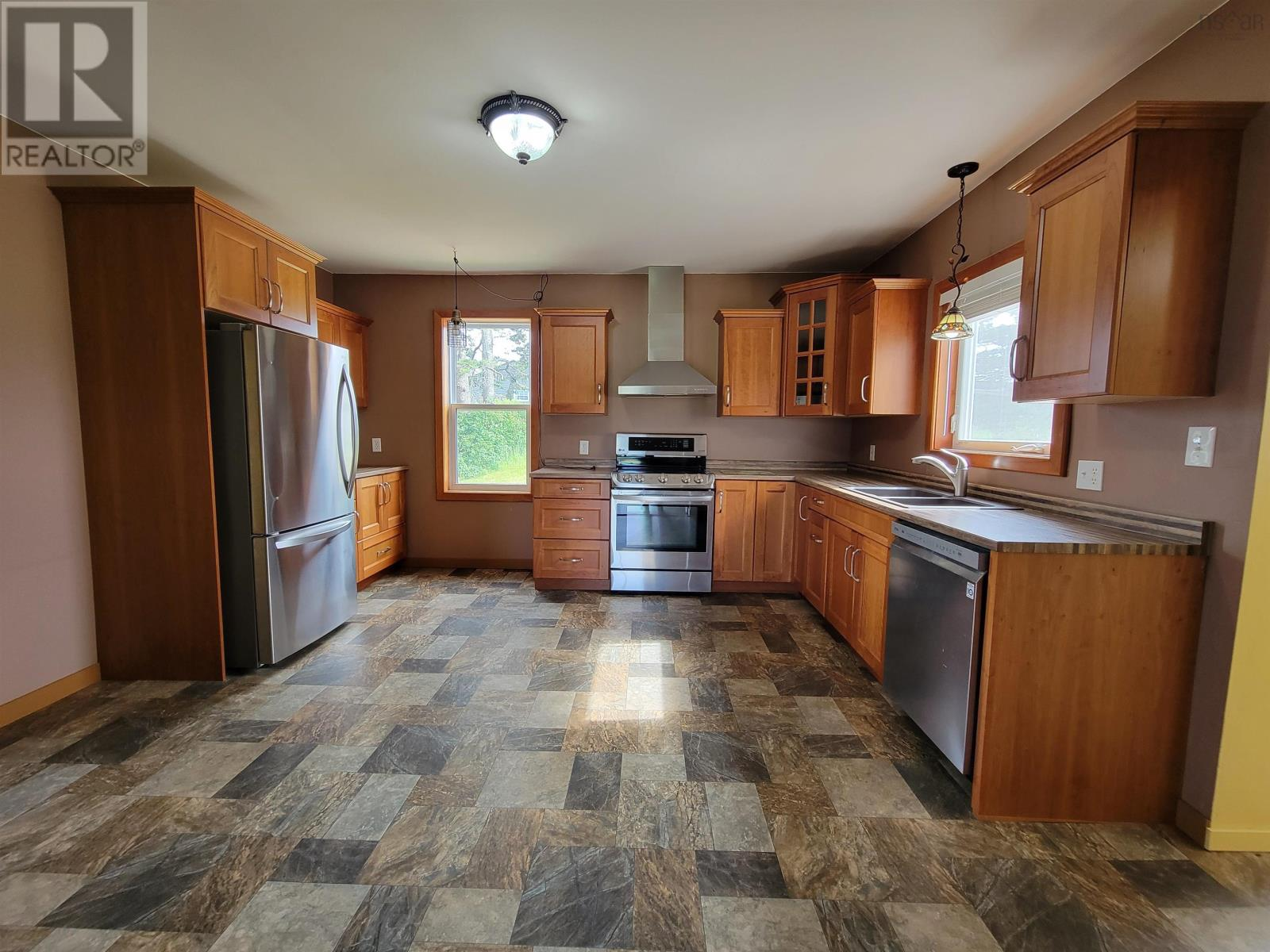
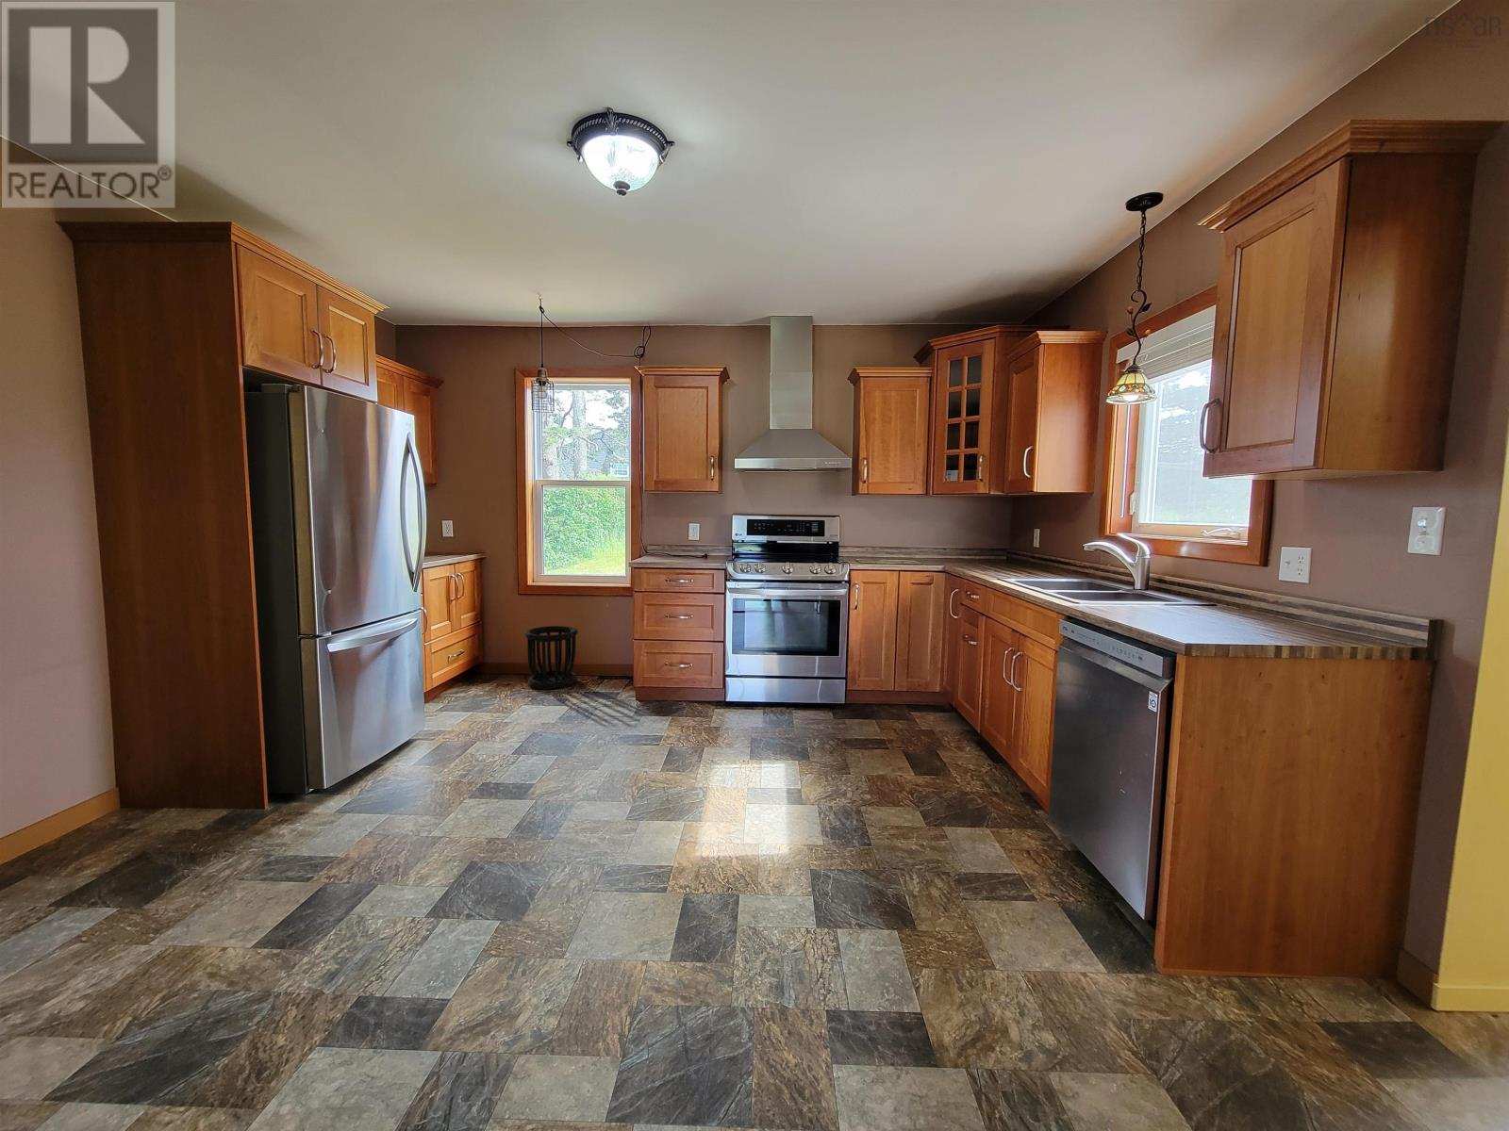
+ wastebasket (550, 656)
